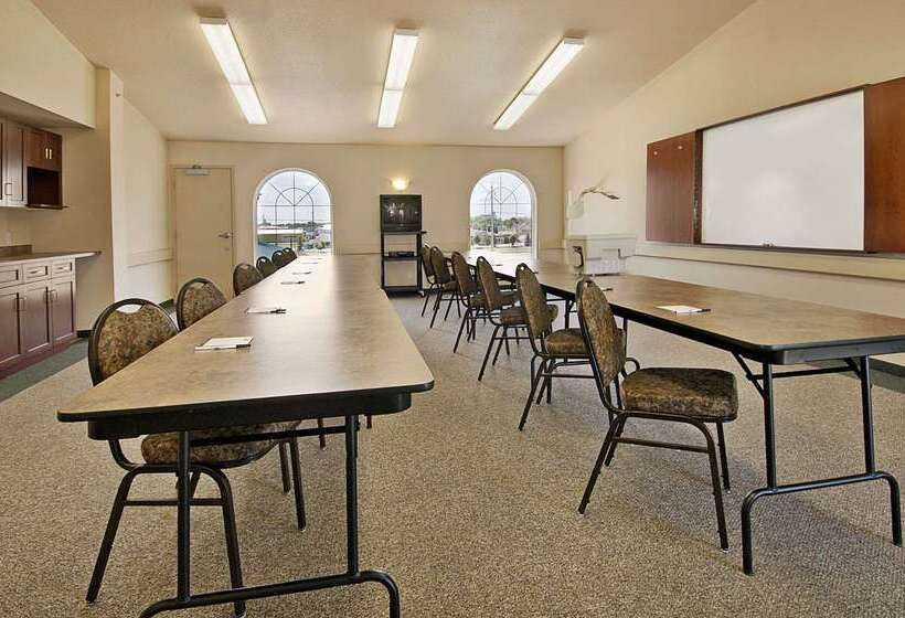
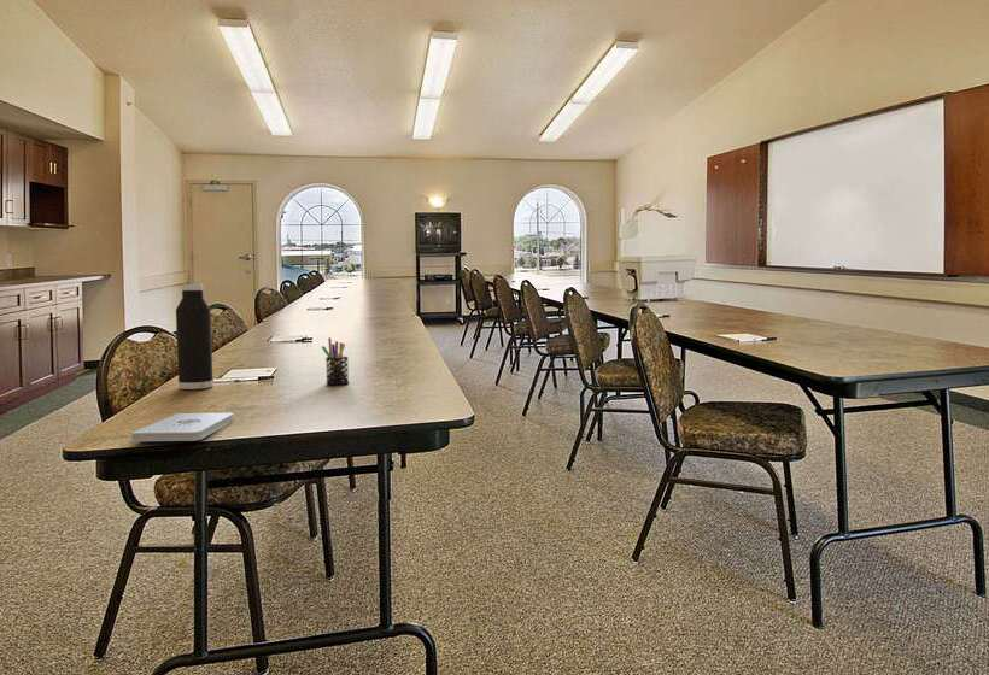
+ notepad (187, 425)
+ water bottle (193, 335)
+ pen holder (334, 360)
